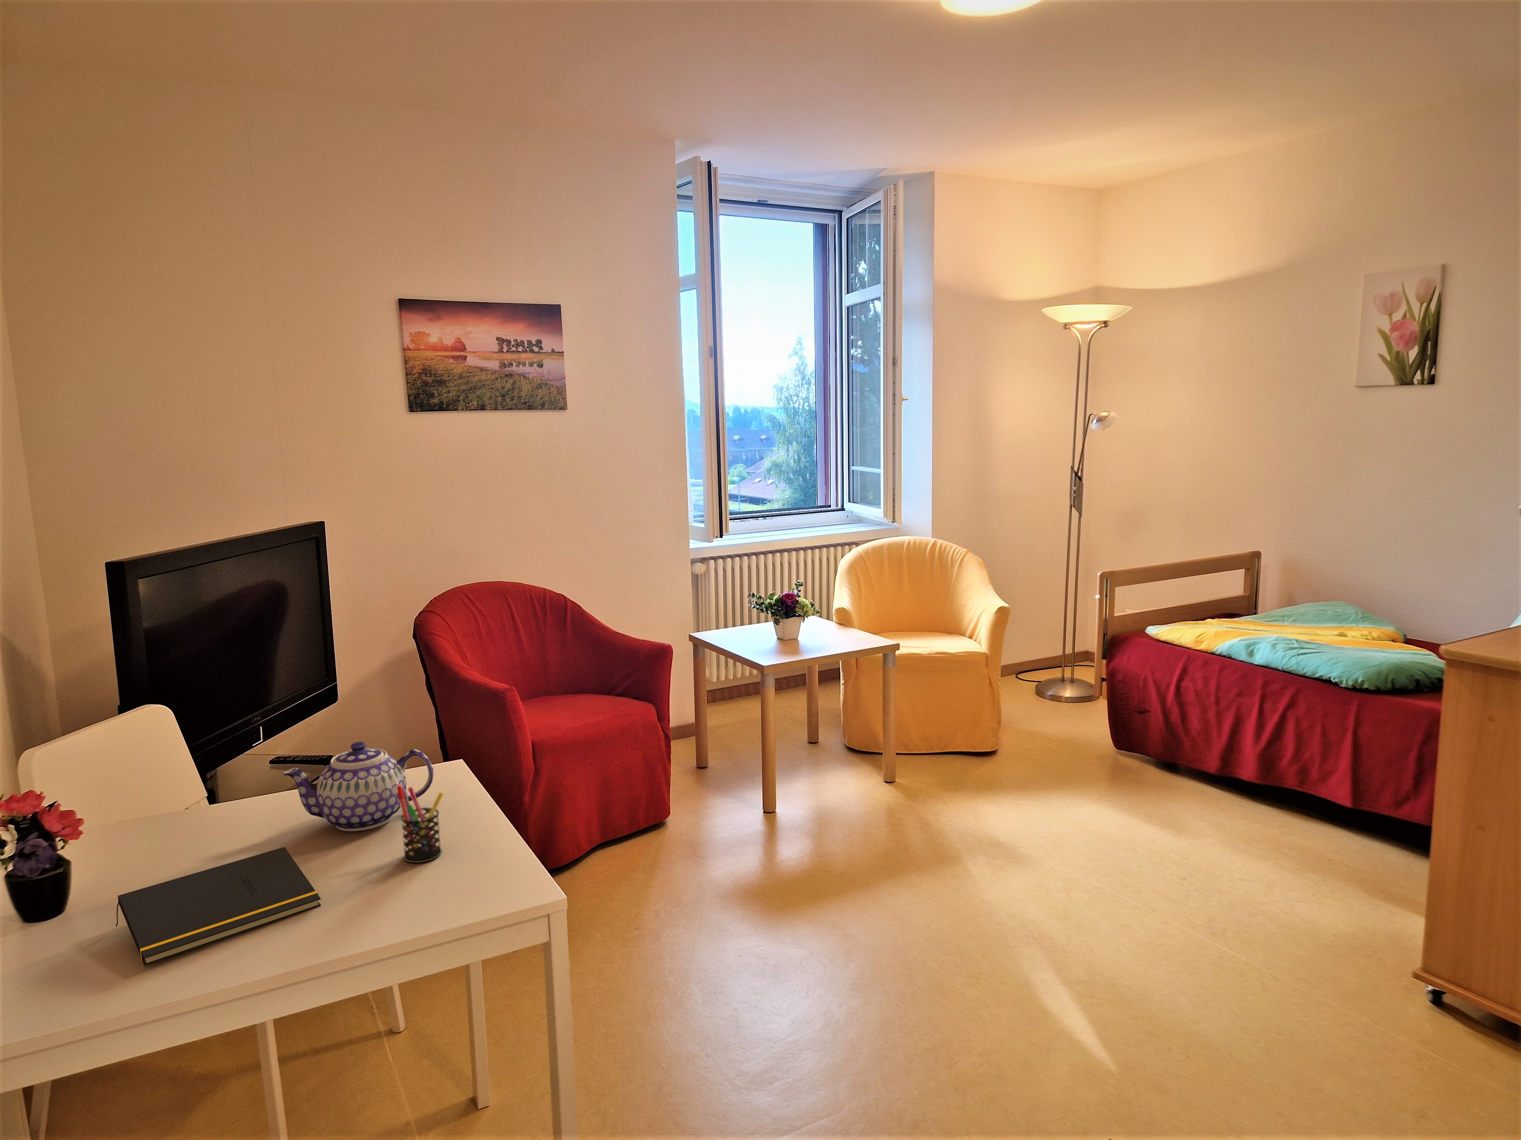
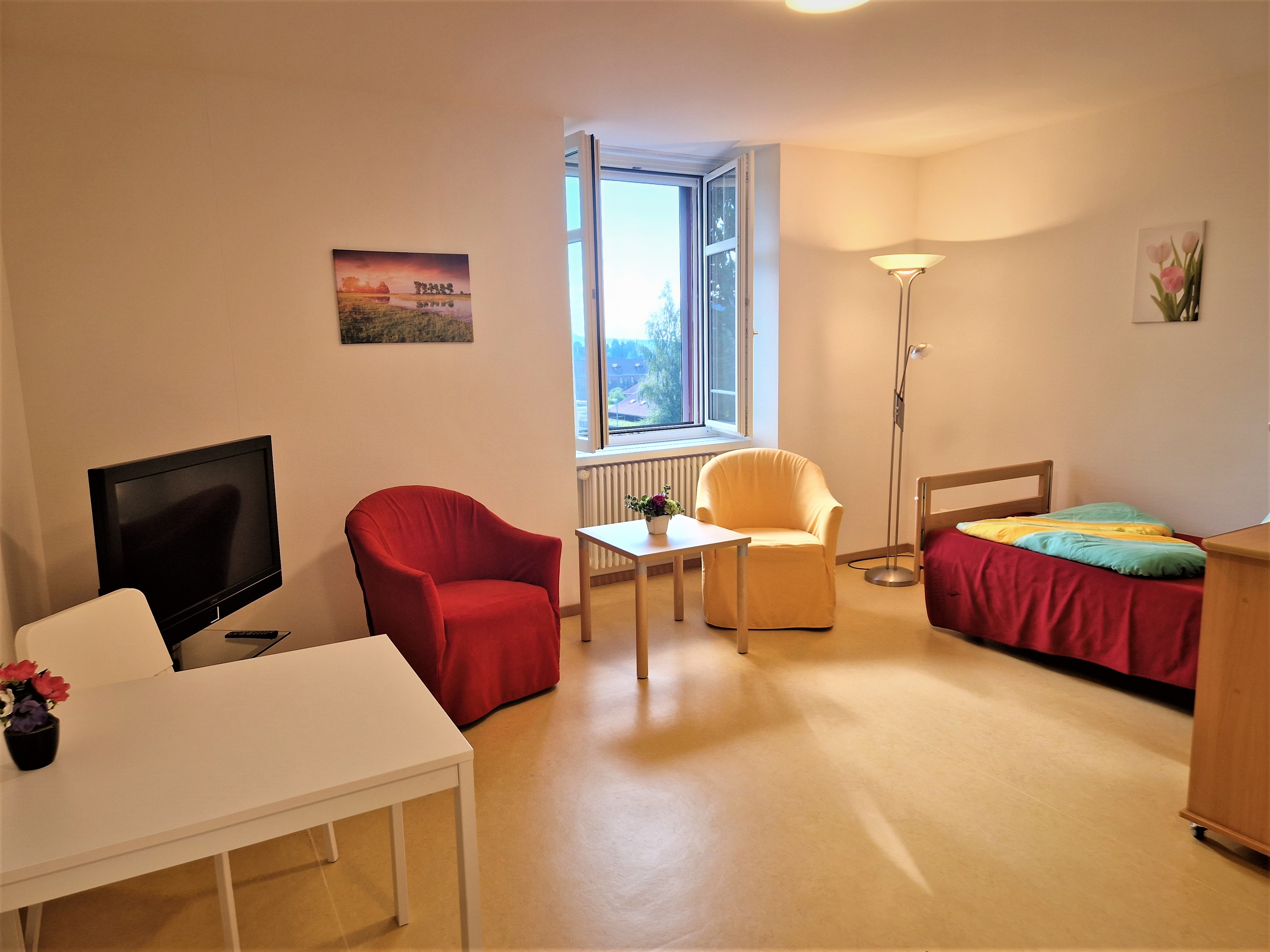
- teapot (360, 781)
- notepad (220, 901)
- pen holder (417, 821)
